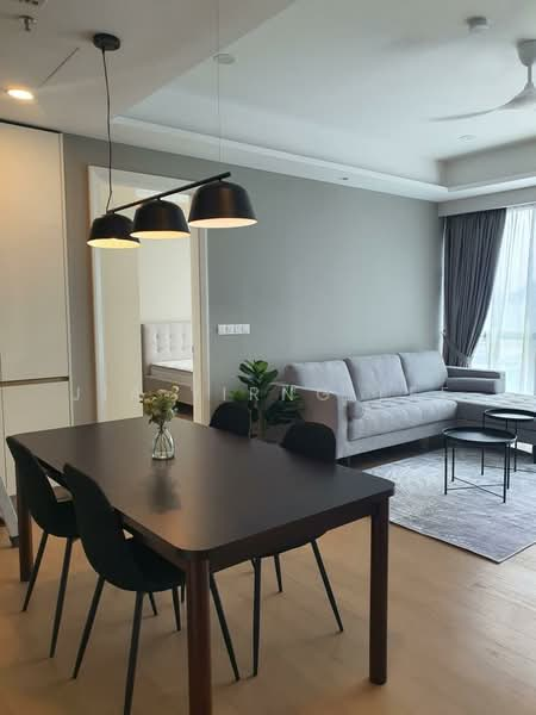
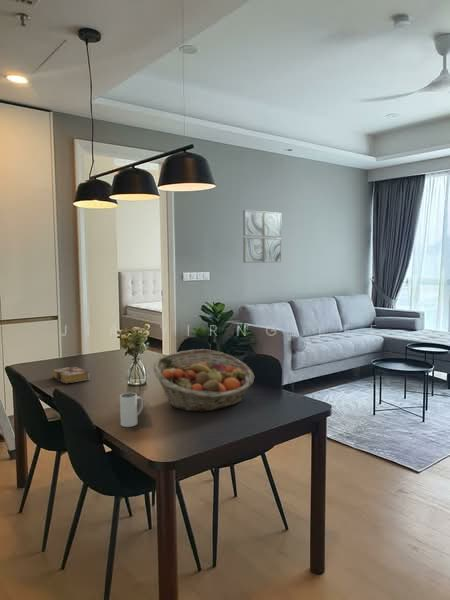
+ book (70, 374)
+ mug (132, 408)
+ wall art (263, 236)
+ fruit basket (204, 378)
